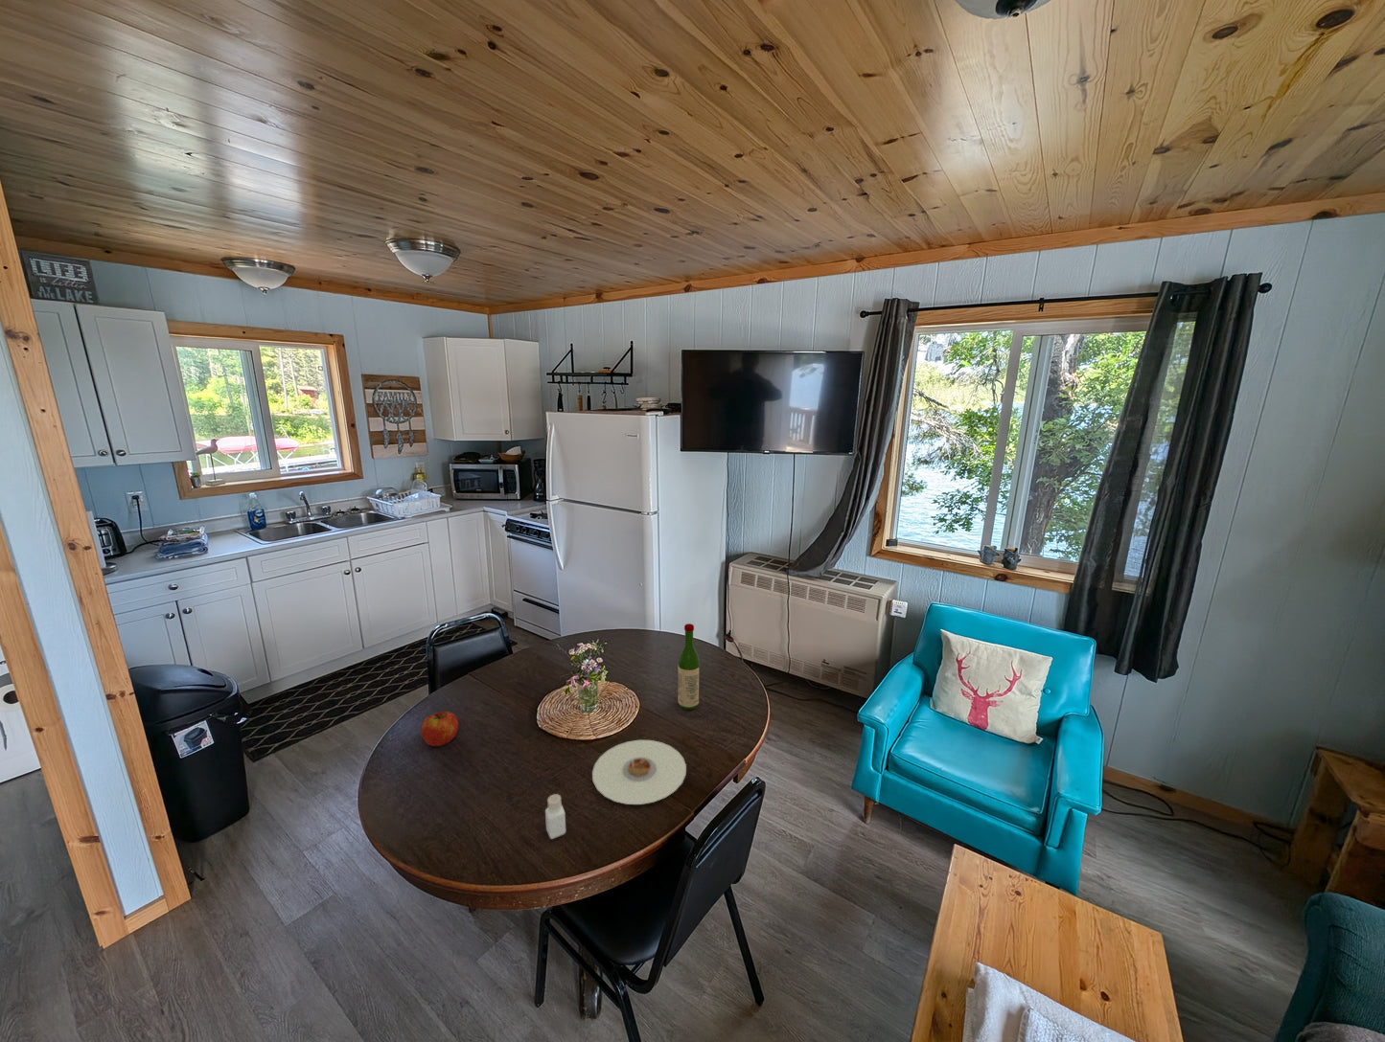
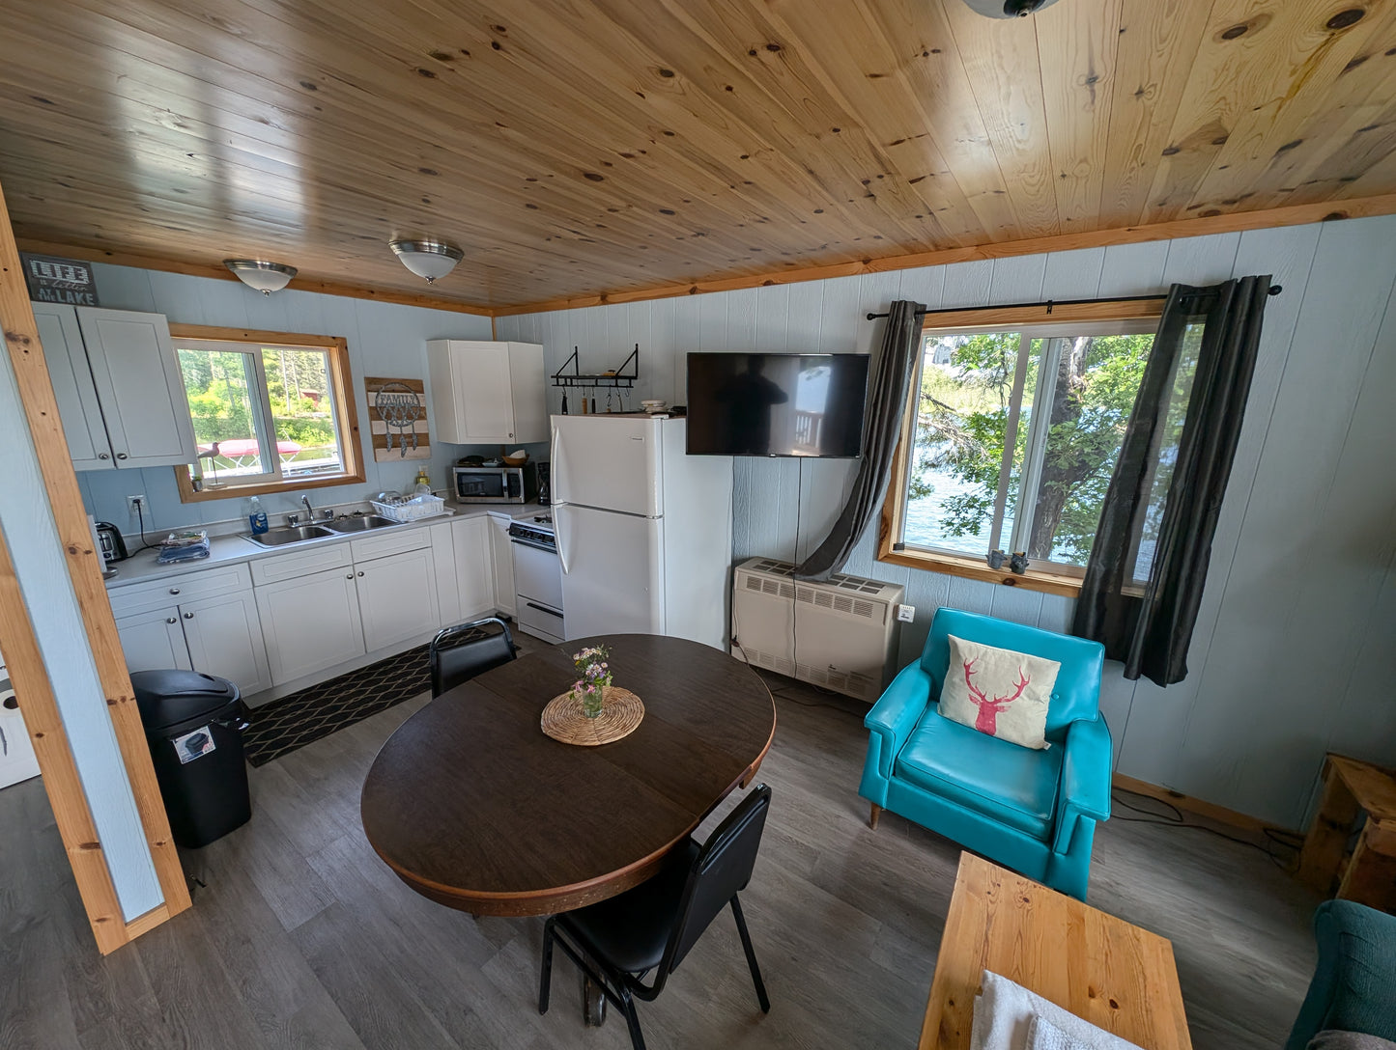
- plate (639, 765)
- wine bottle (689, 664)
- pepper shaker (555, 815)
- apple (439, 726)
